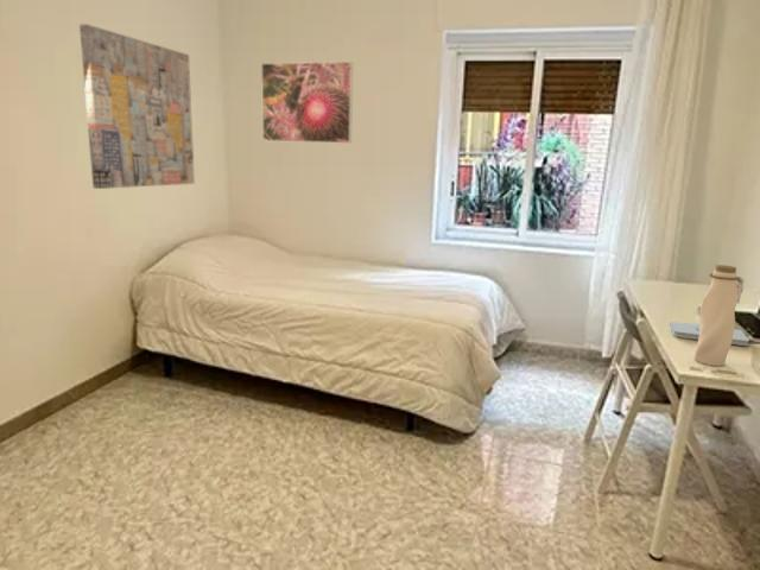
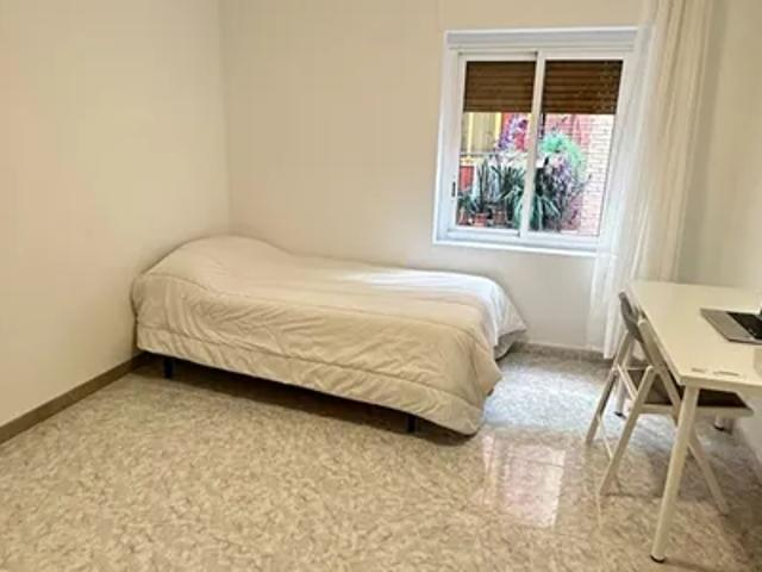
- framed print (305, 102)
- wall art (145, 115)
- notepad (699, 331)
- water bottle (718, 314)
